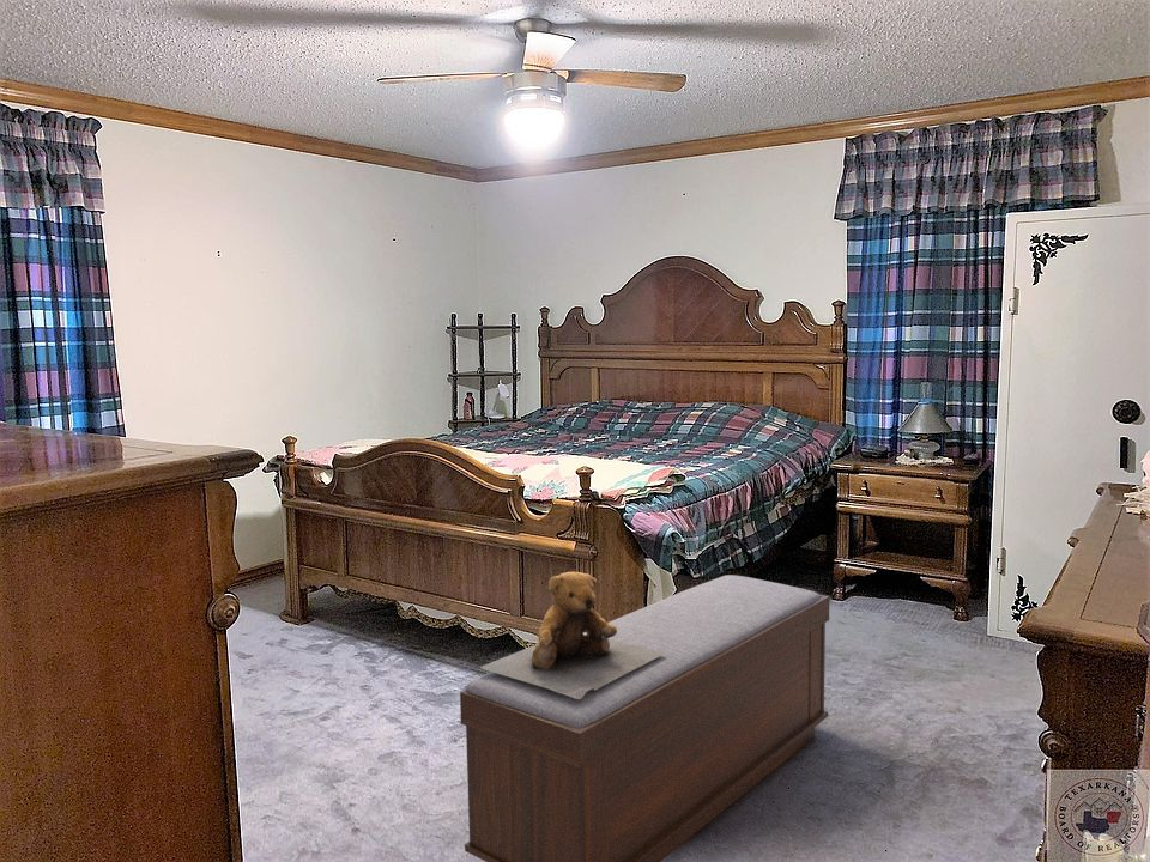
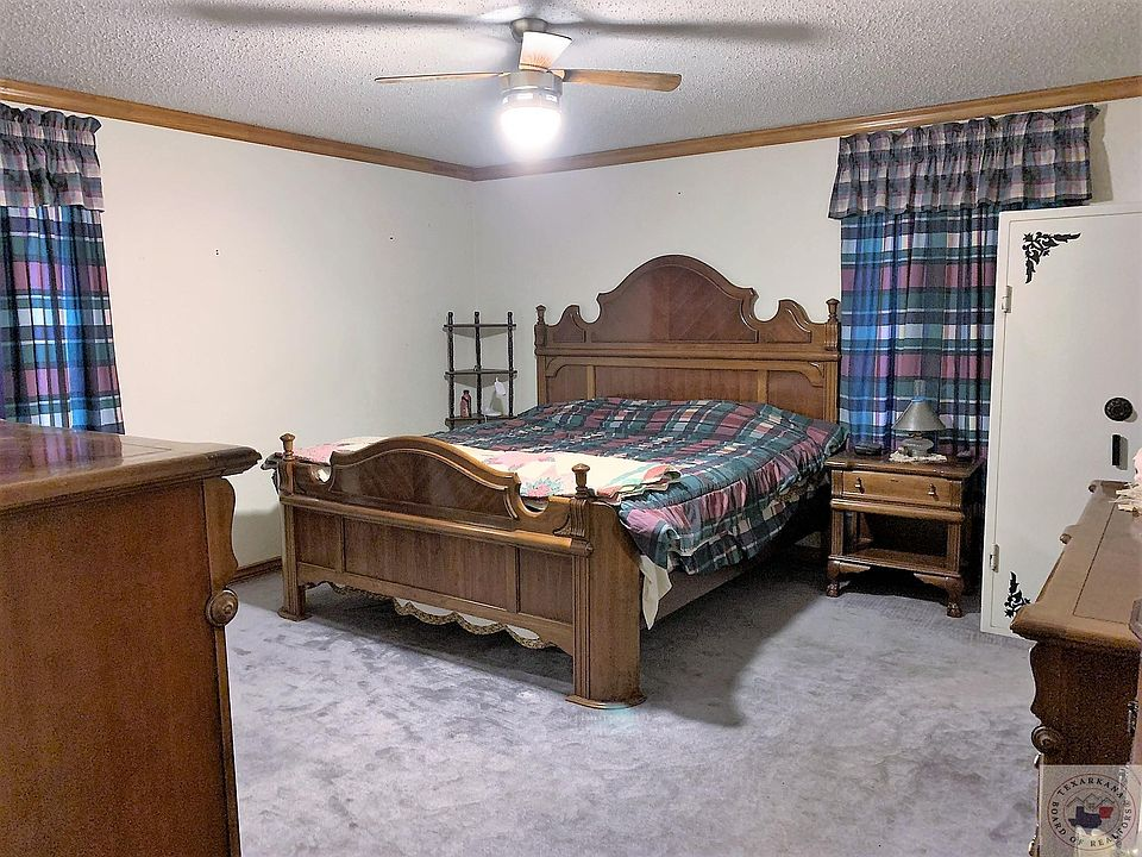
- teddy bear (573, 618)
- bench (670, 708)
